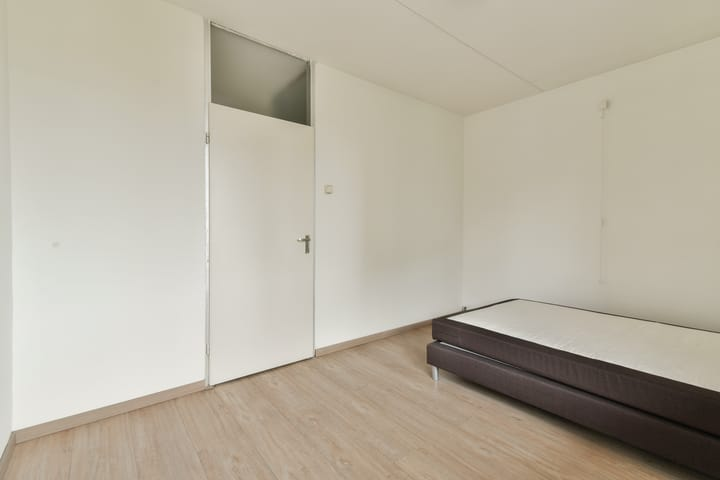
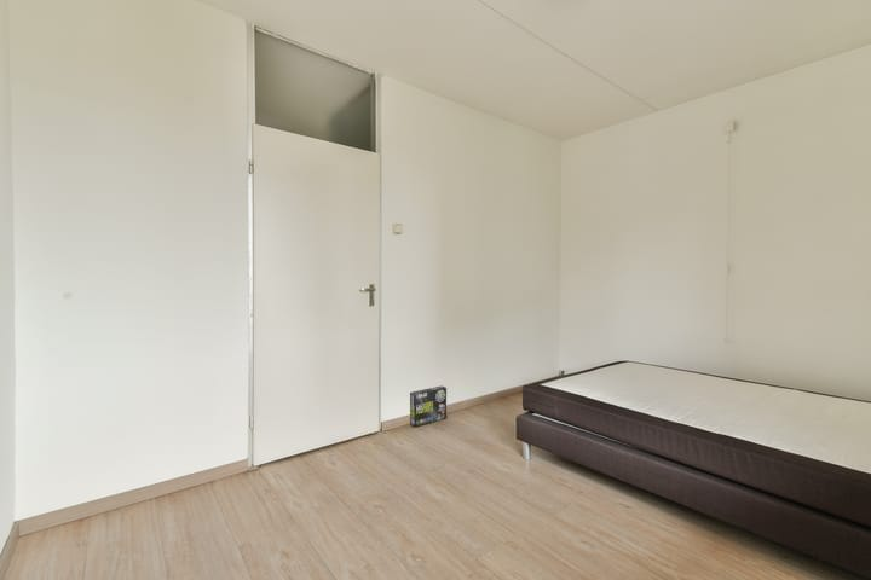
+ box (428, 405)
